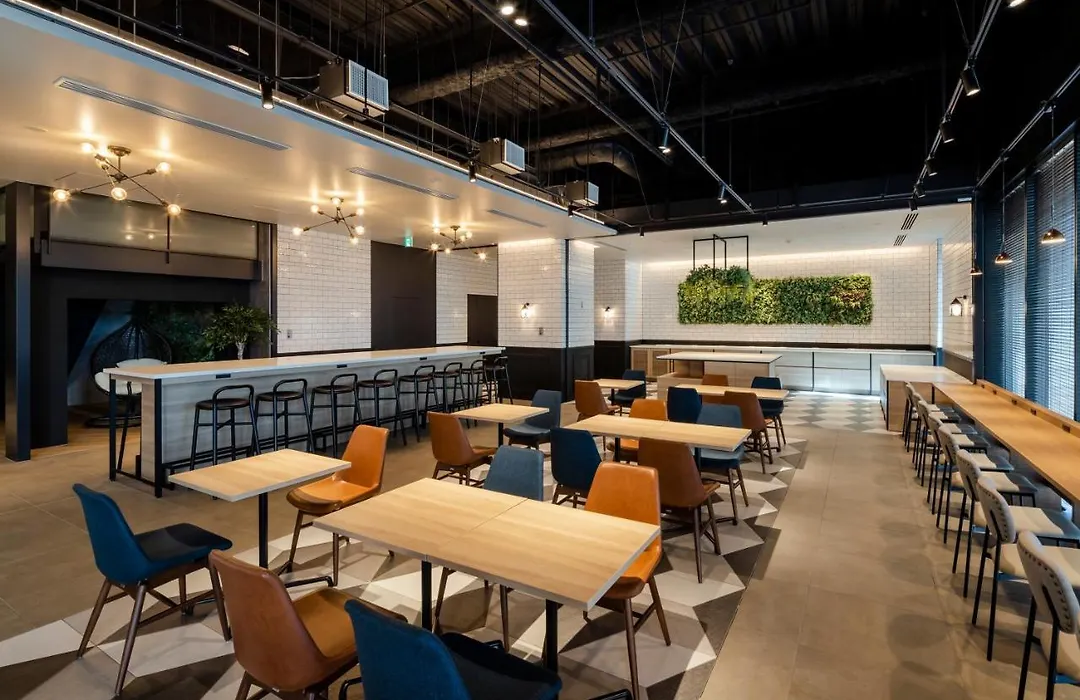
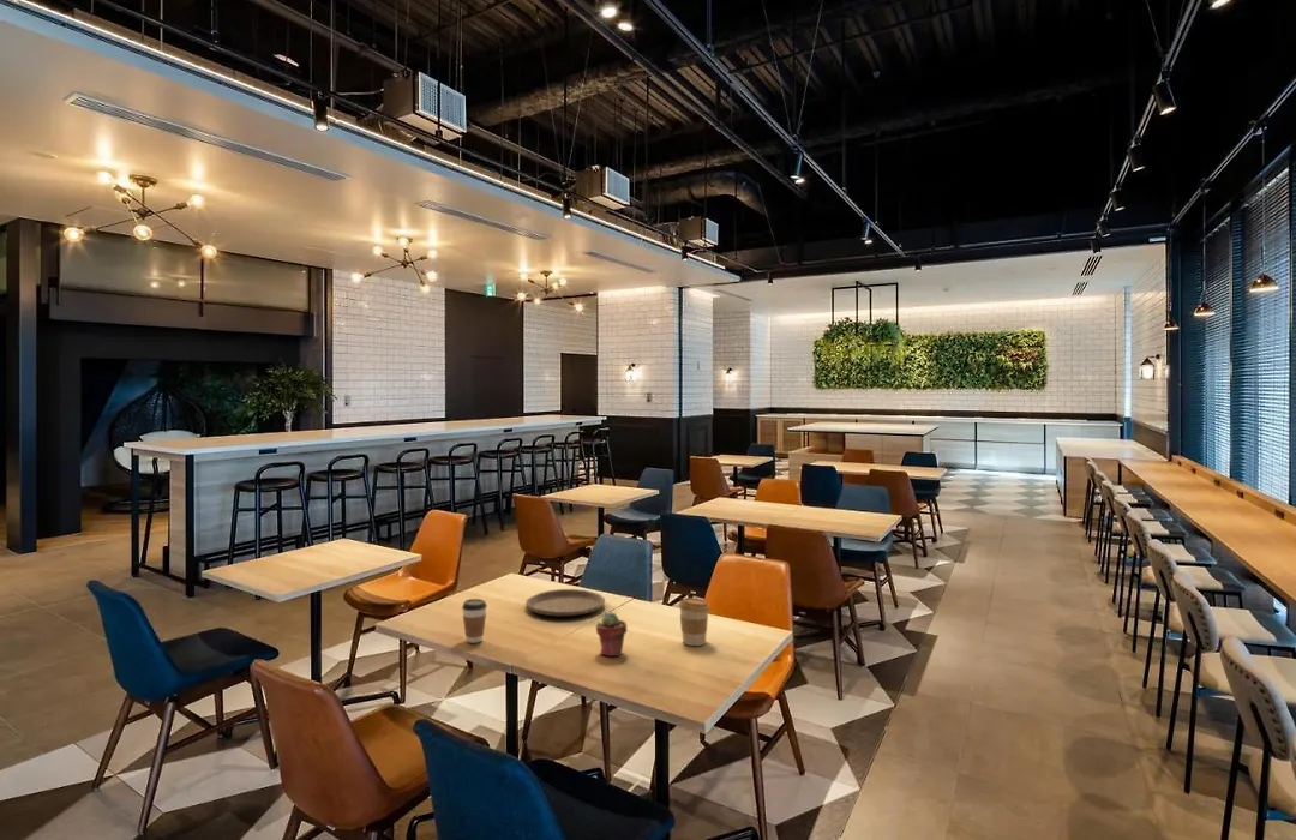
+ coffee cup (694, 620)
+ potted succulent (611, 632)
+ coffee cup (474, 620)
+ plate (565, 602)
